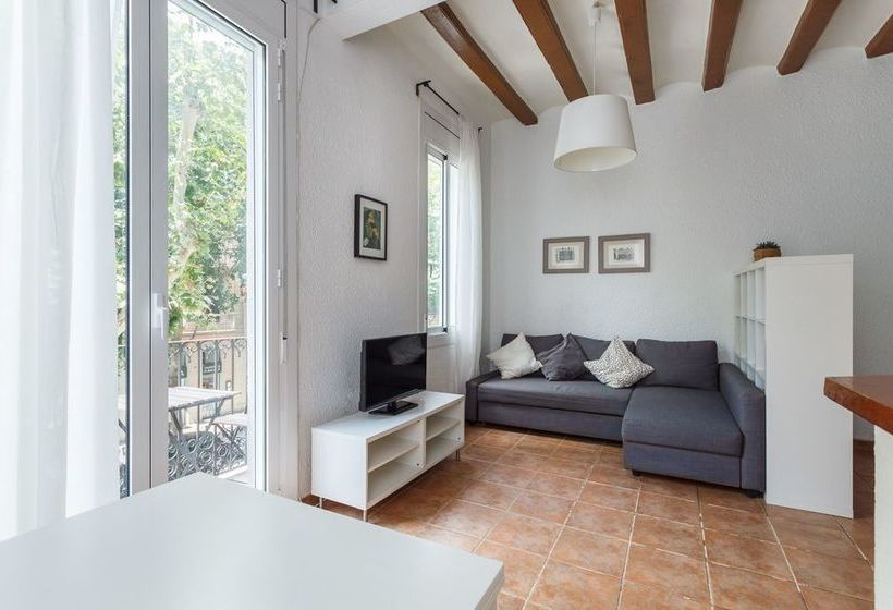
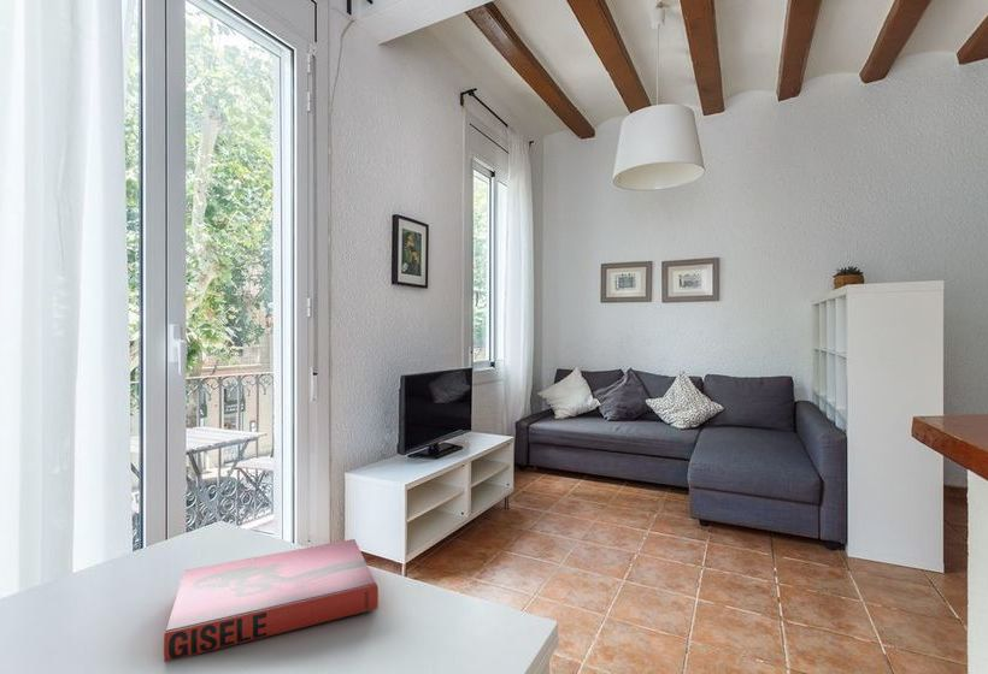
+ hardback book (277, 589)
